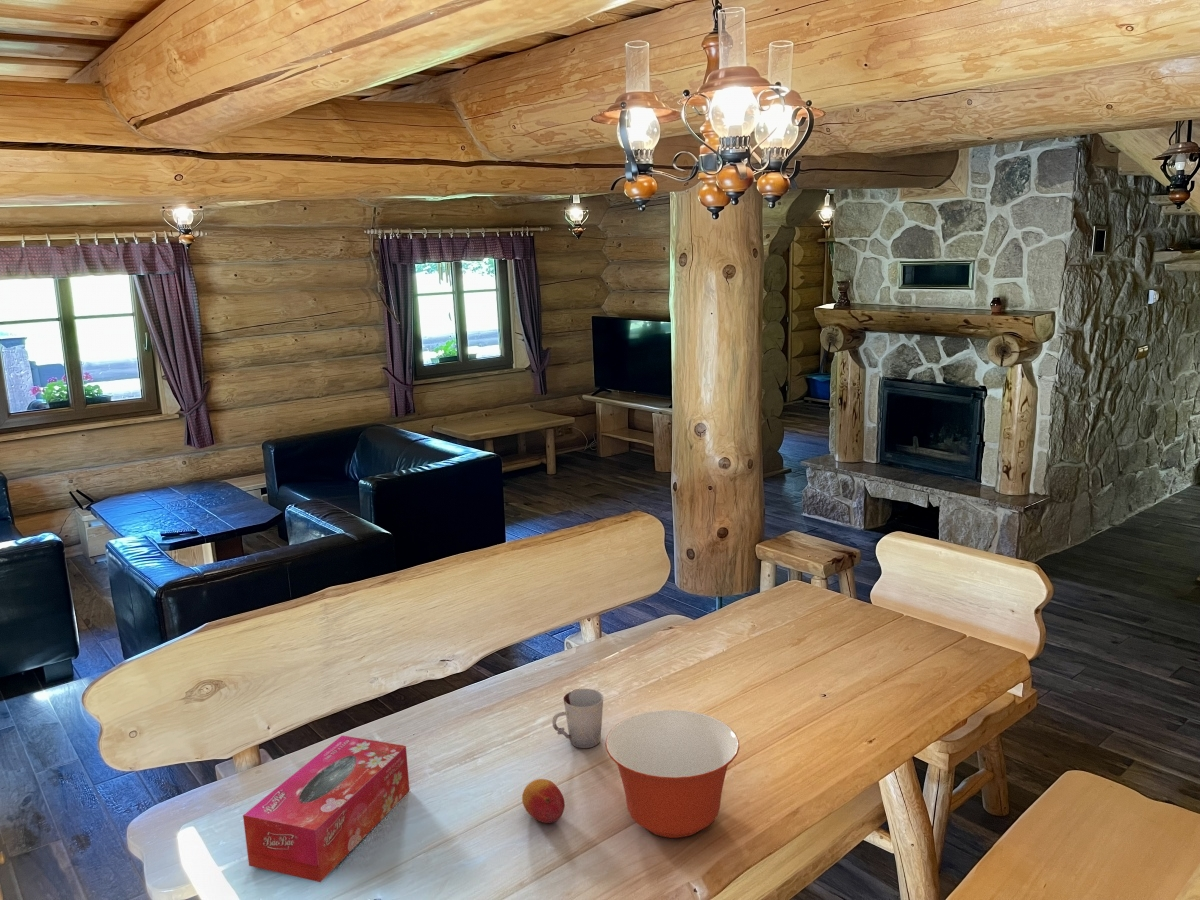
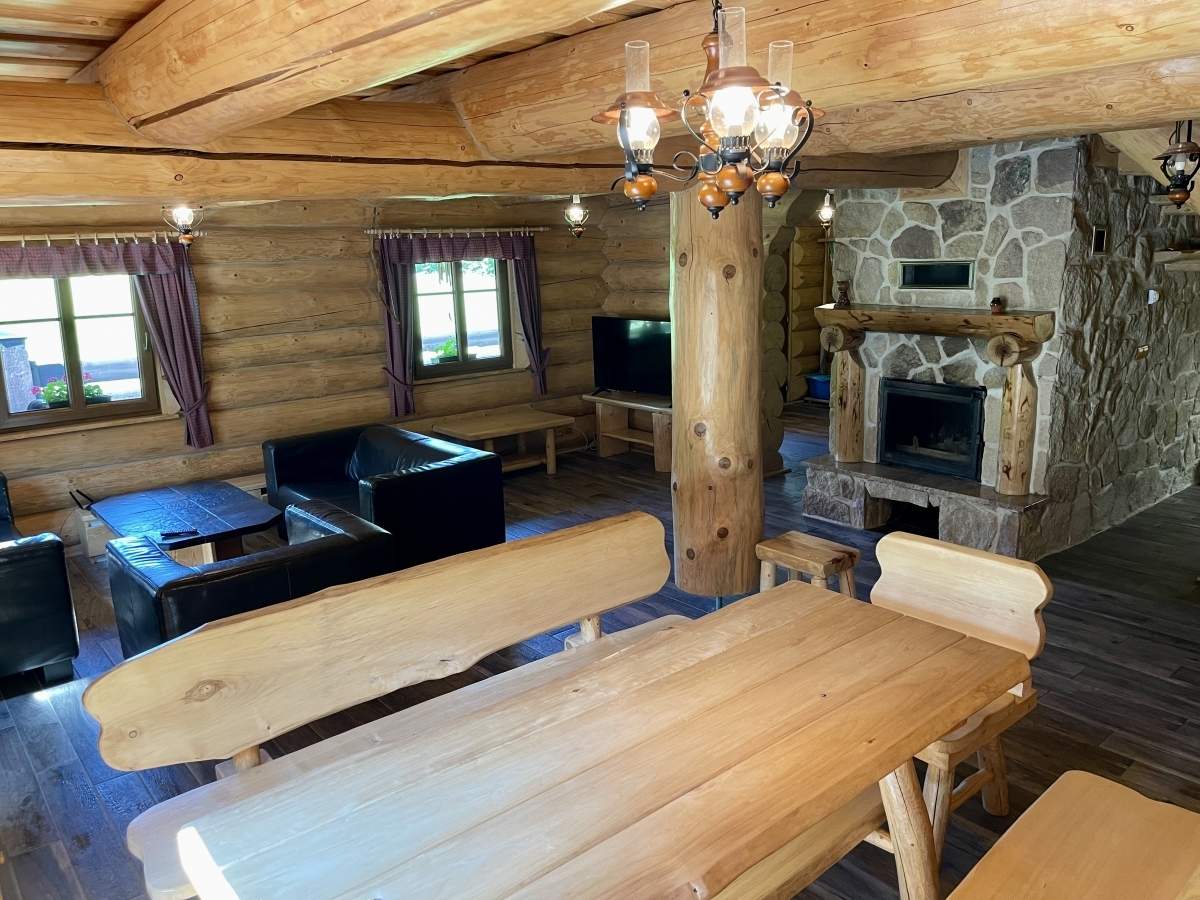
- mixing bowl (672, 779)
- tissue box (332, 802)
- cup (577, 721)
- fruit (541, 799)
